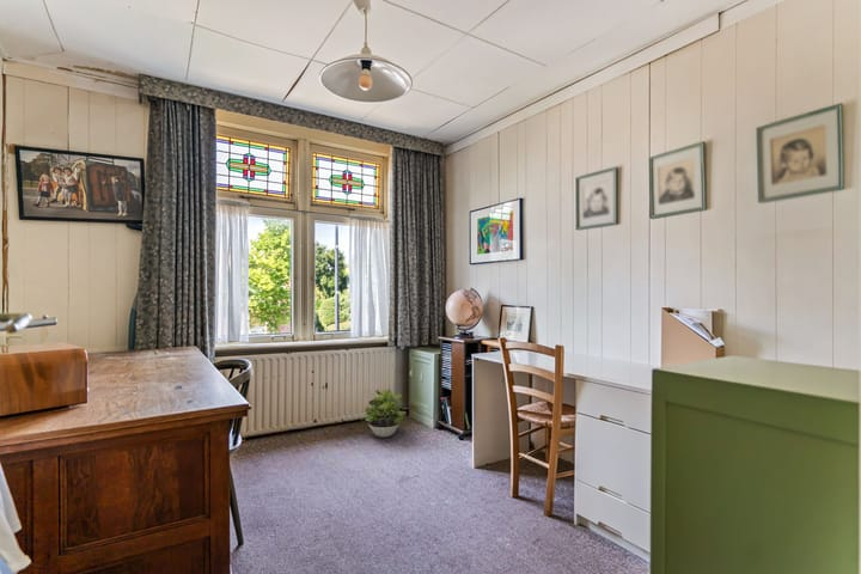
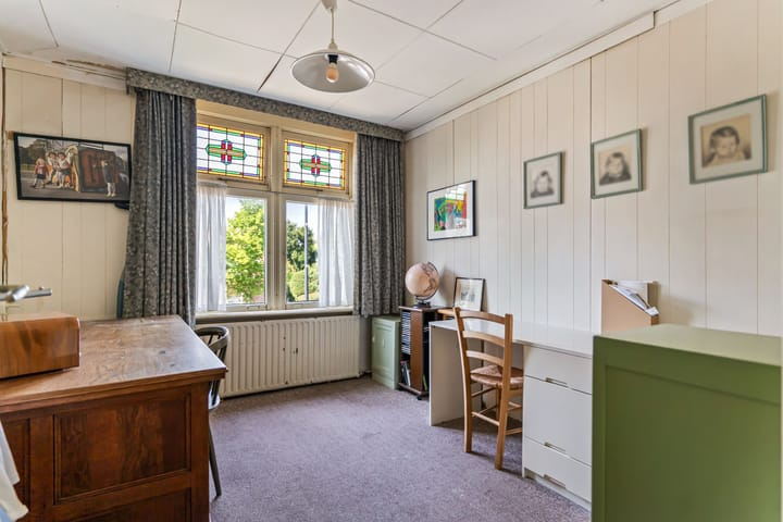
- potted plant (383, 411)
